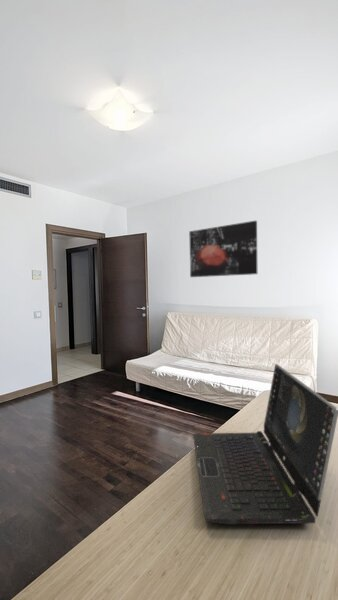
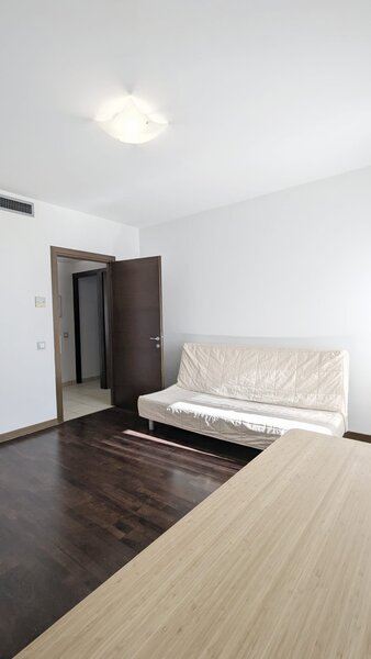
- wall art (221, 251)
- laptop computer (248, 433)
